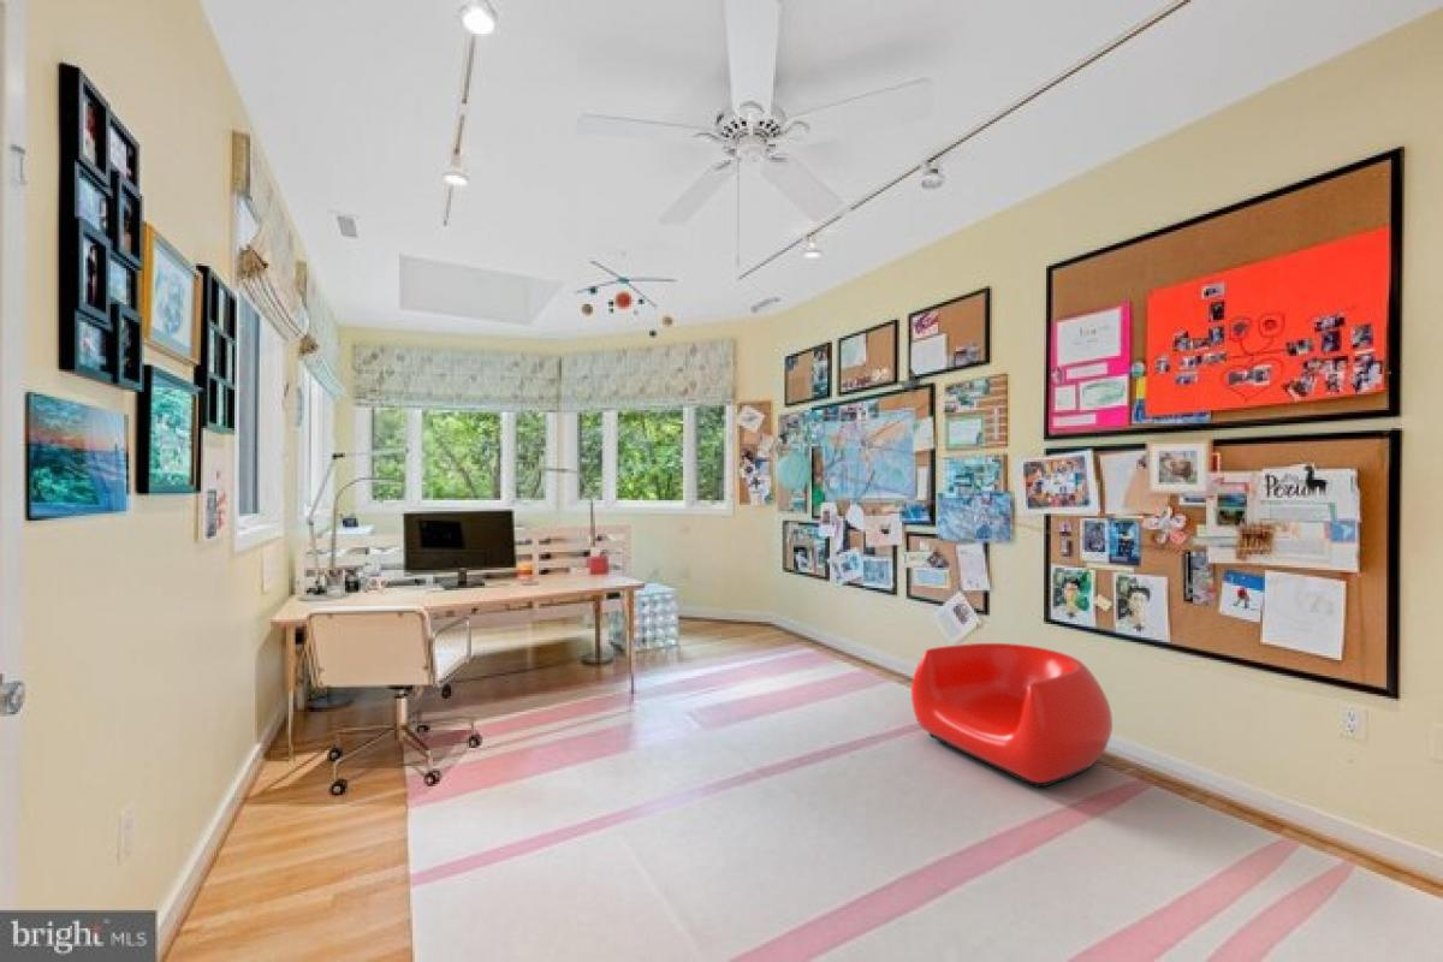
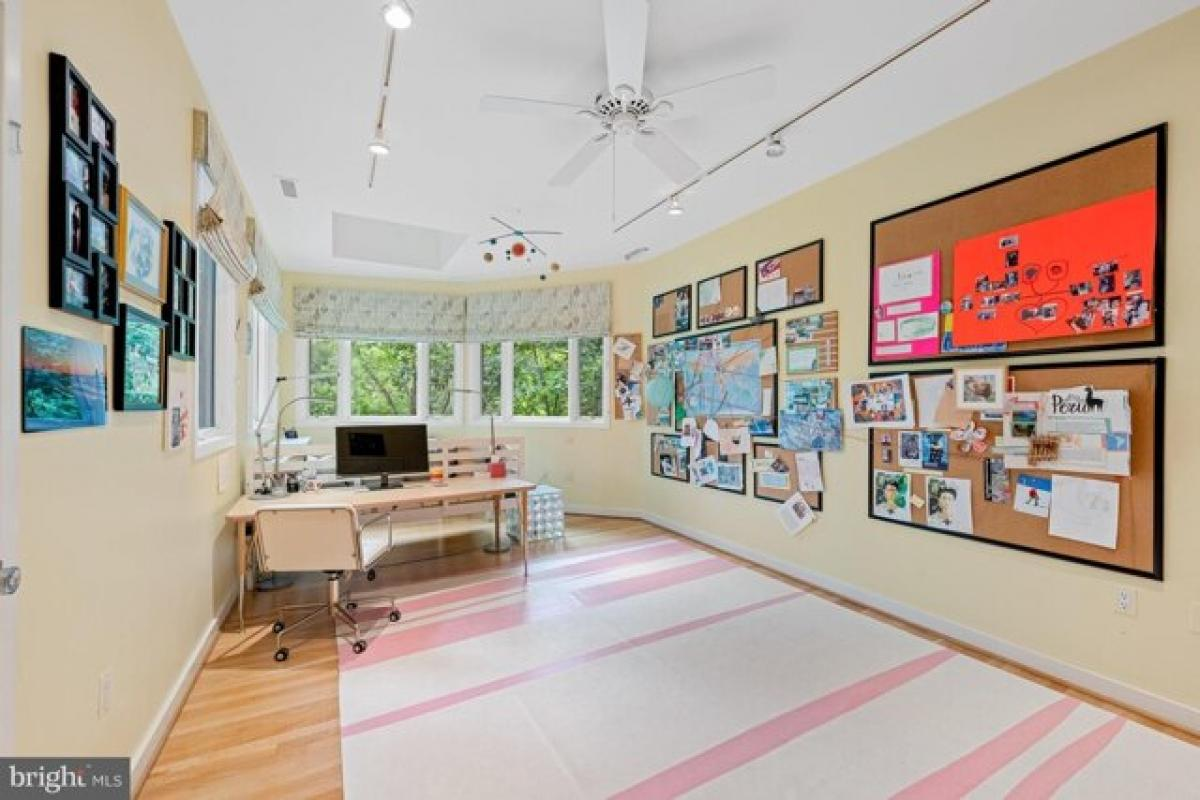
- bean bag chair (1020, 702)
